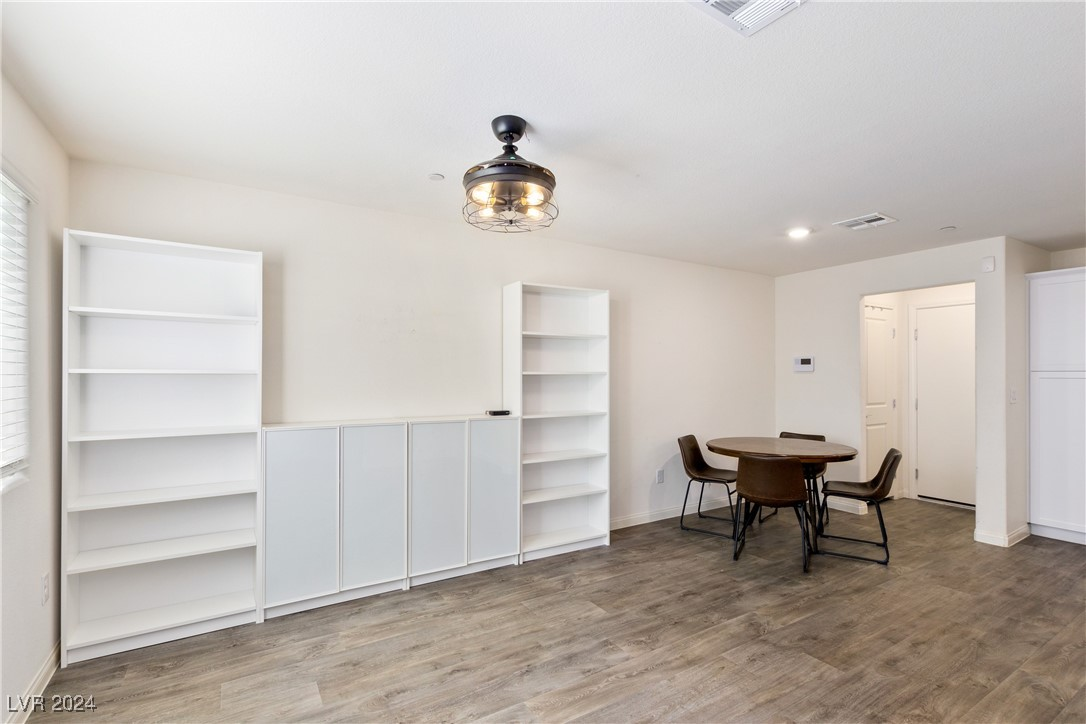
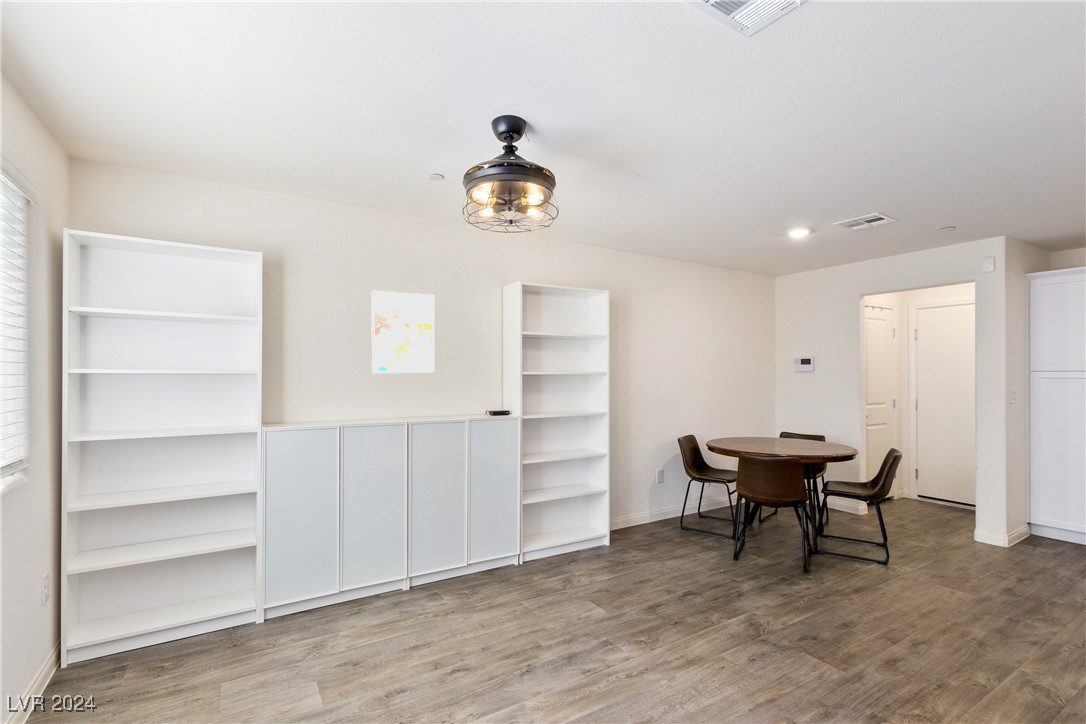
+ wall art (404, 332)
